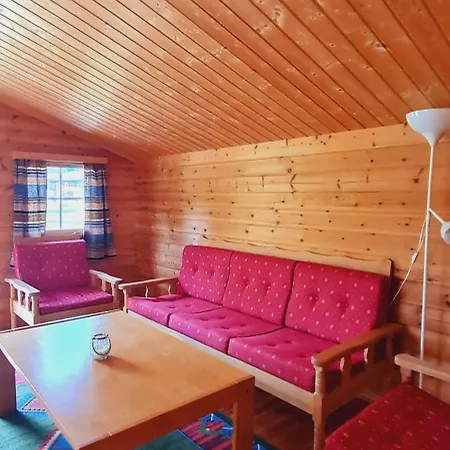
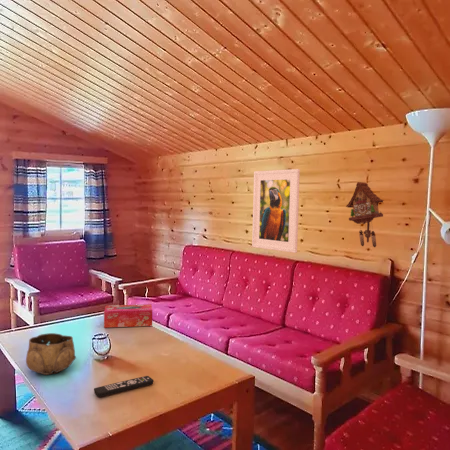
+ tissue box (128, 315)
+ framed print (274, 210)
+ remote control (124, 386)
+ cuckoo clock (363, 214)
+ decorative bowl (50, 354)
